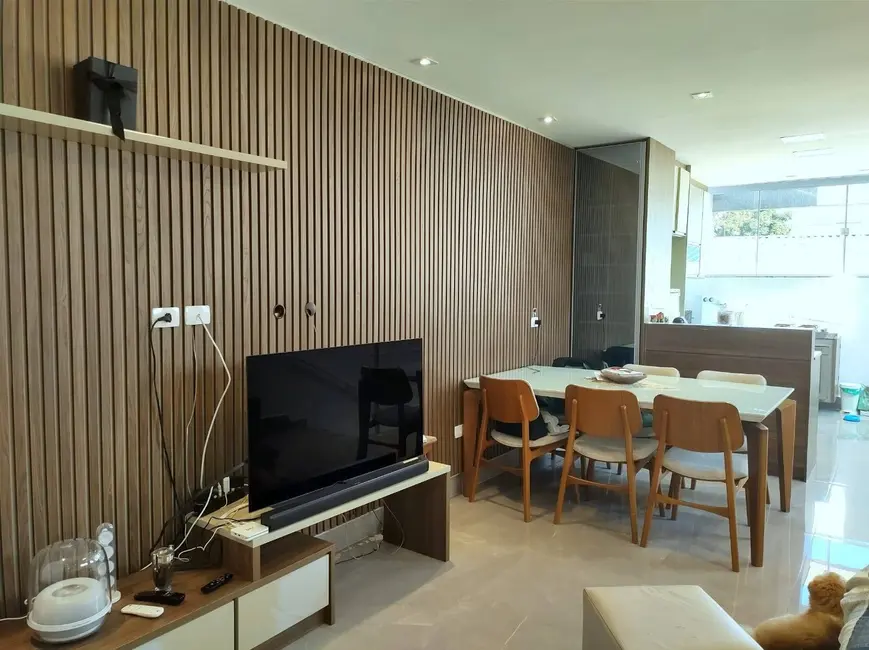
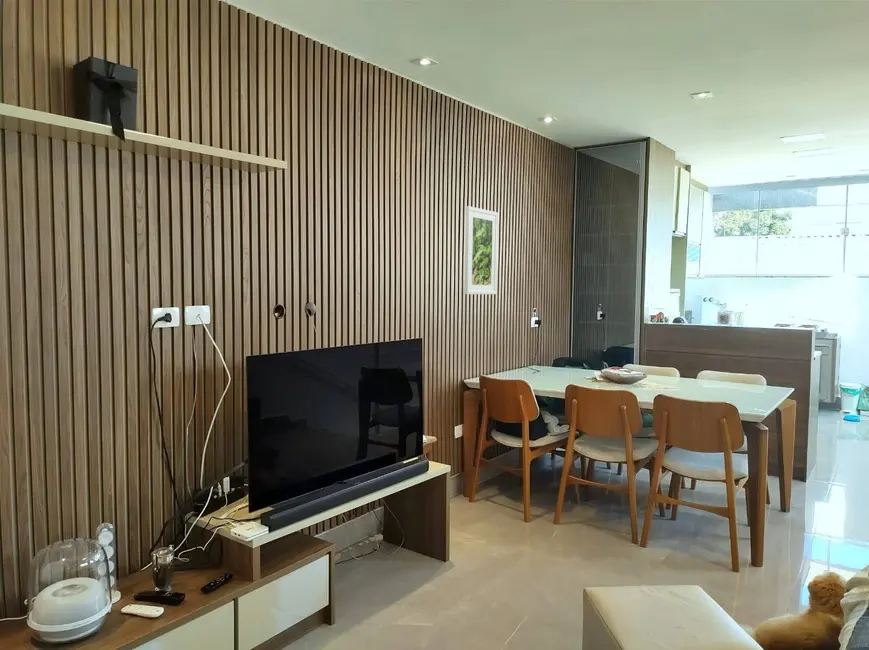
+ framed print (481, 252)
